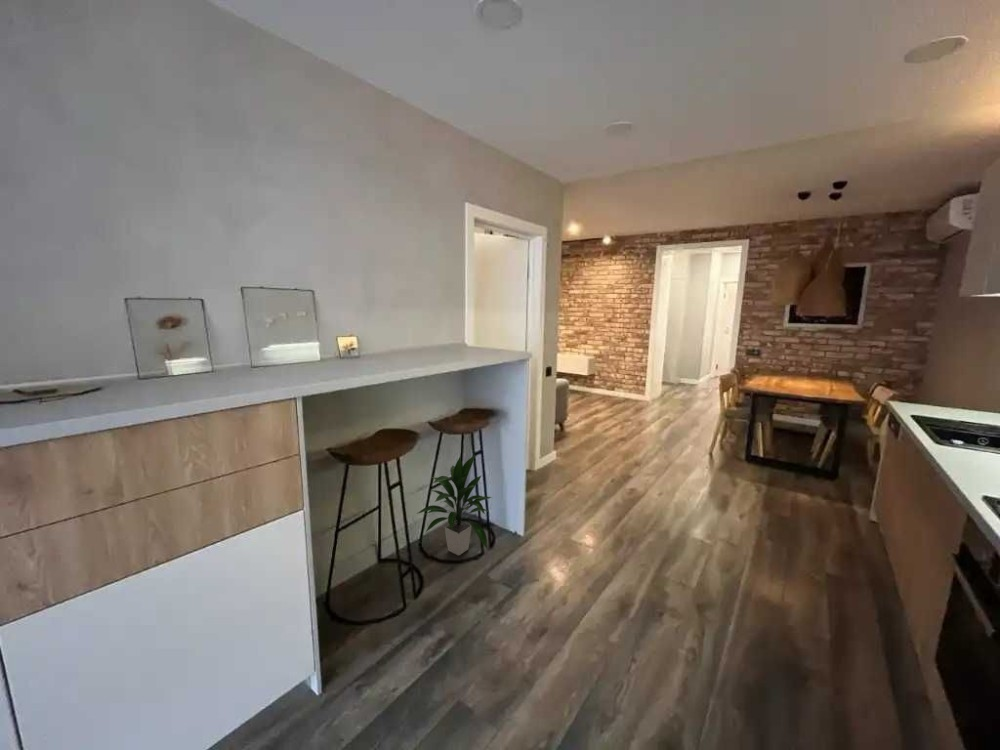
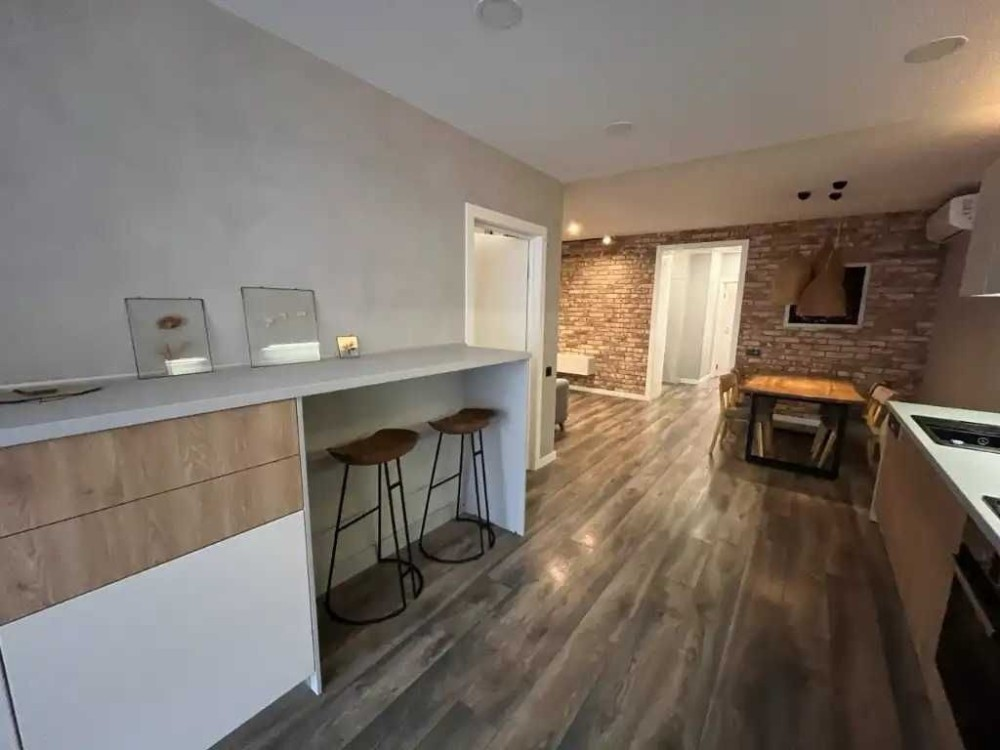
- indoor plant (459, 507)
